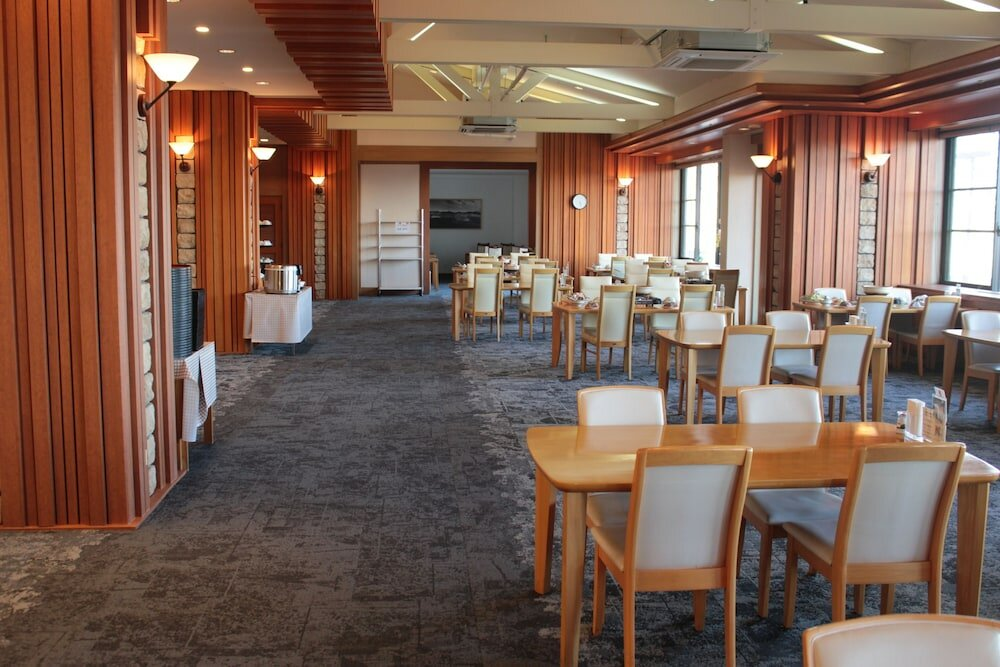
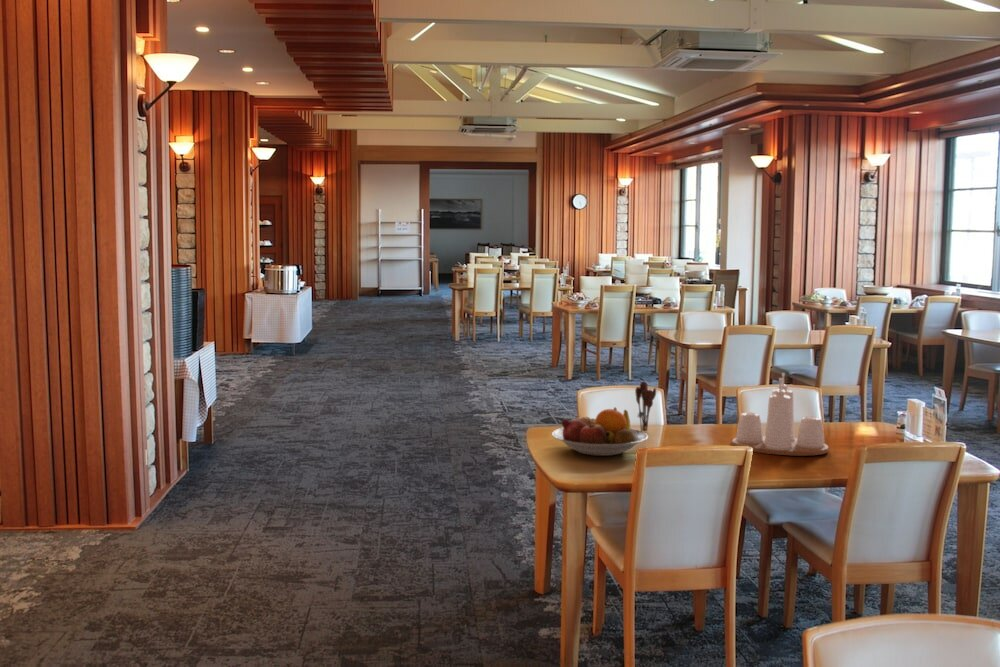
+ fruit bowl (599, 430)
+ utensil holder (645, 407)
+ condiment set (780, 411)
